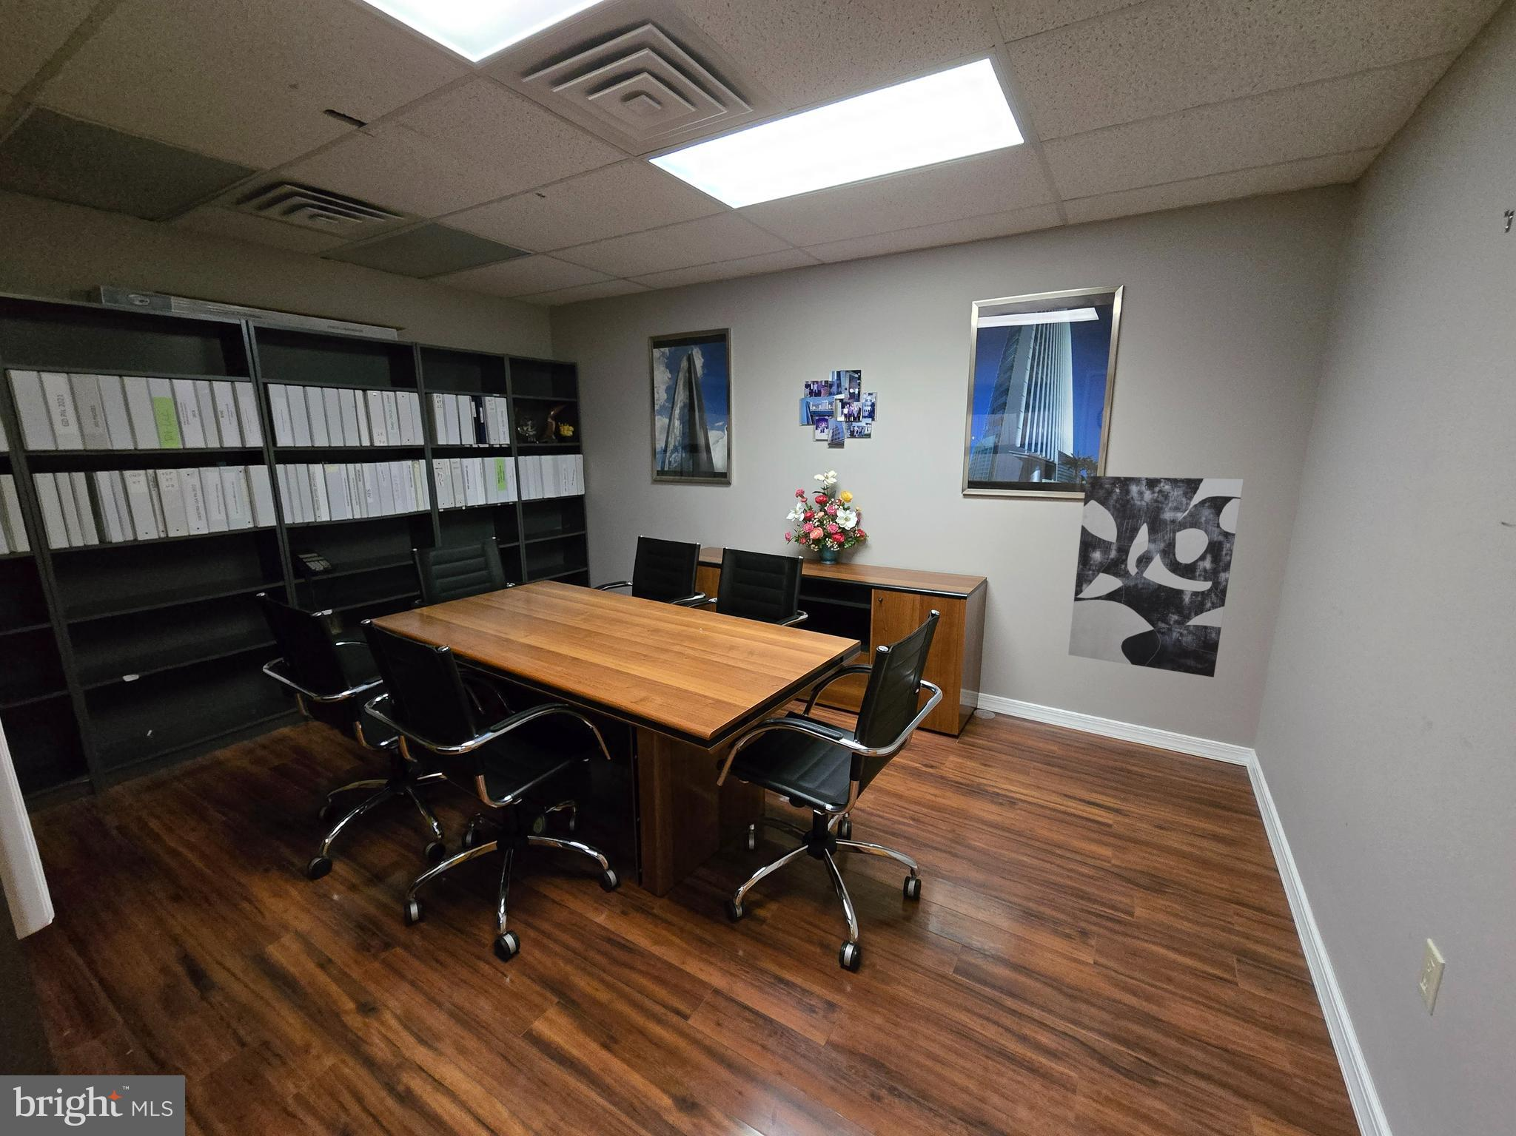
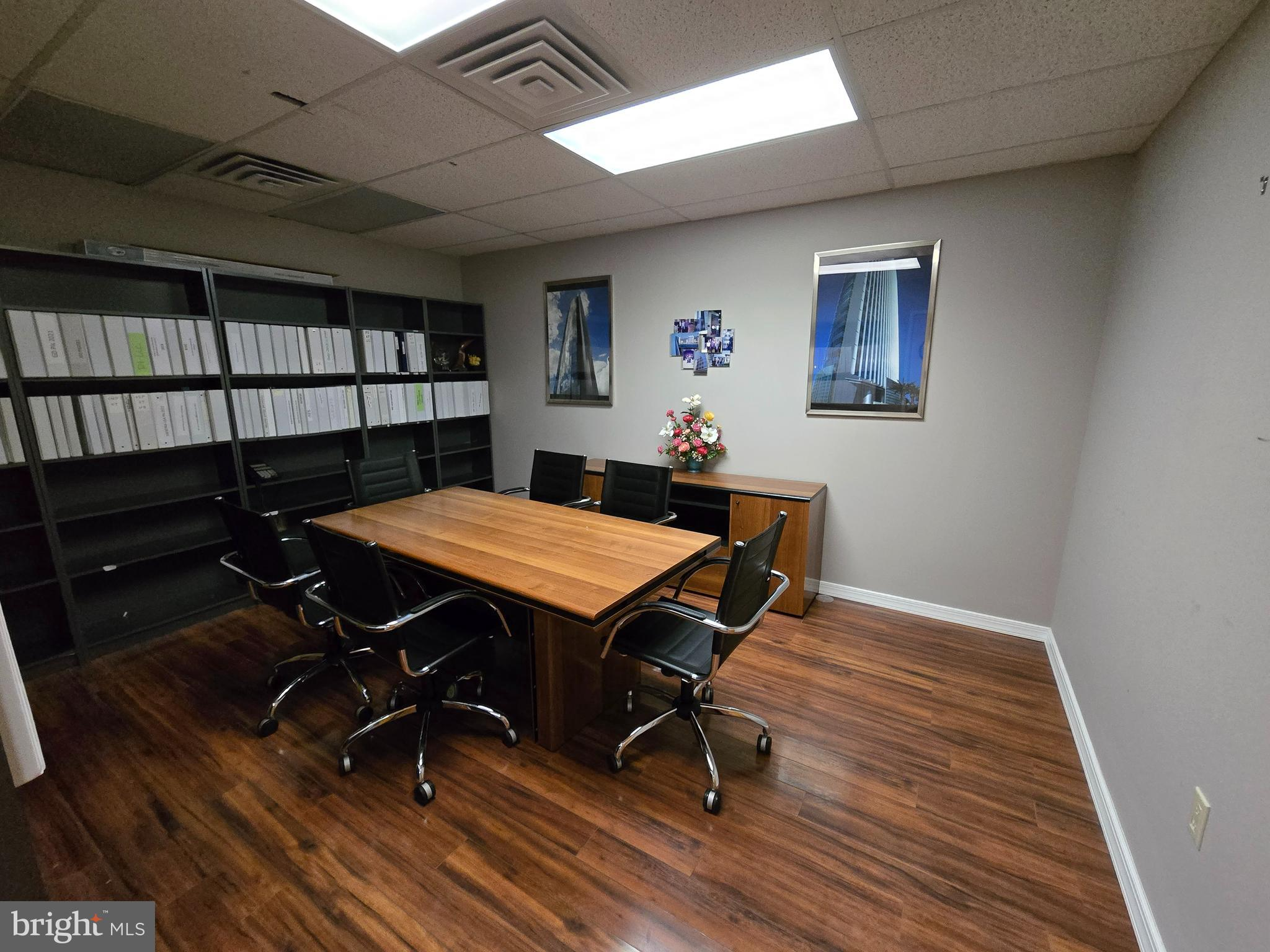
- wall art (1148, 573)
